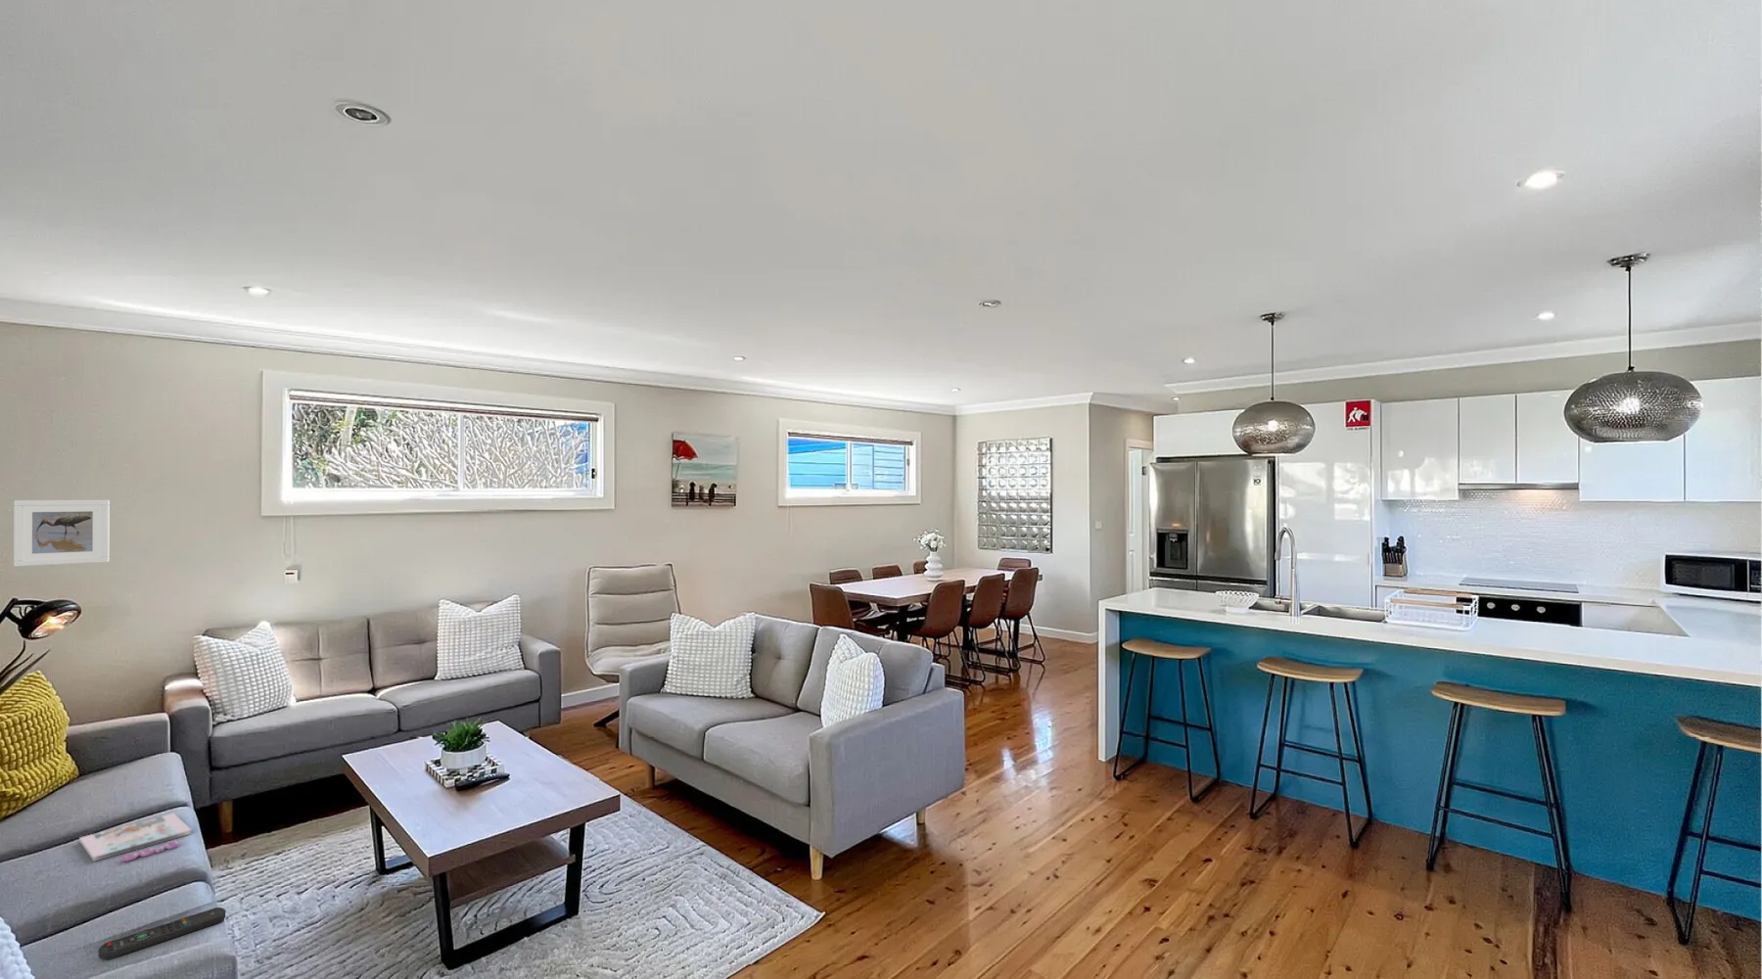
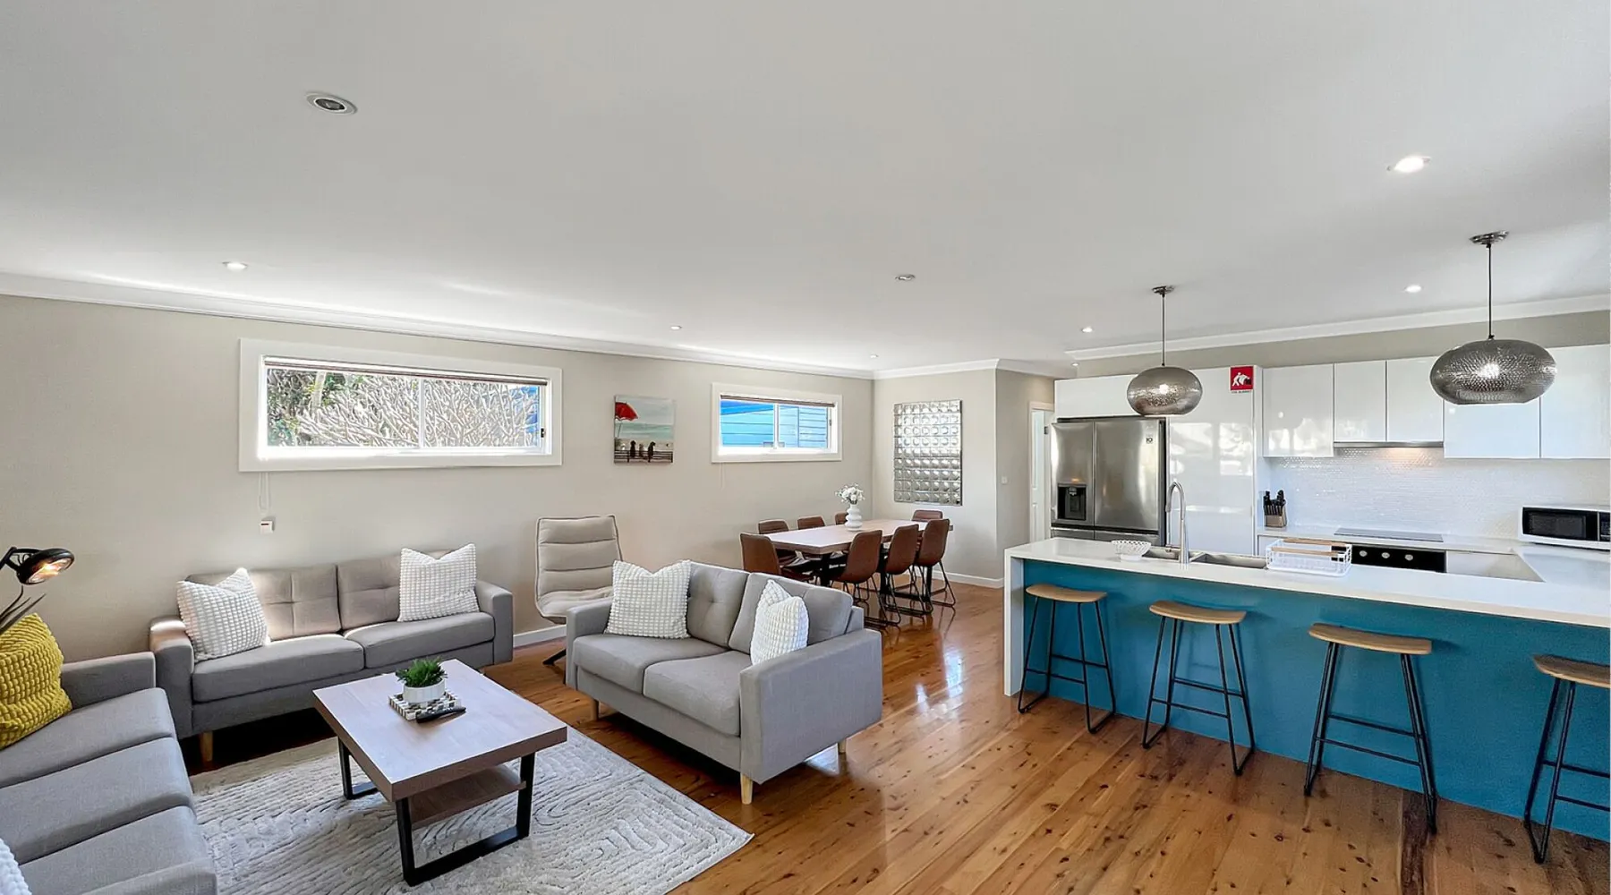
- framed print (63, 532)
- magazine (139, 839)
- remote control (164, 931)
